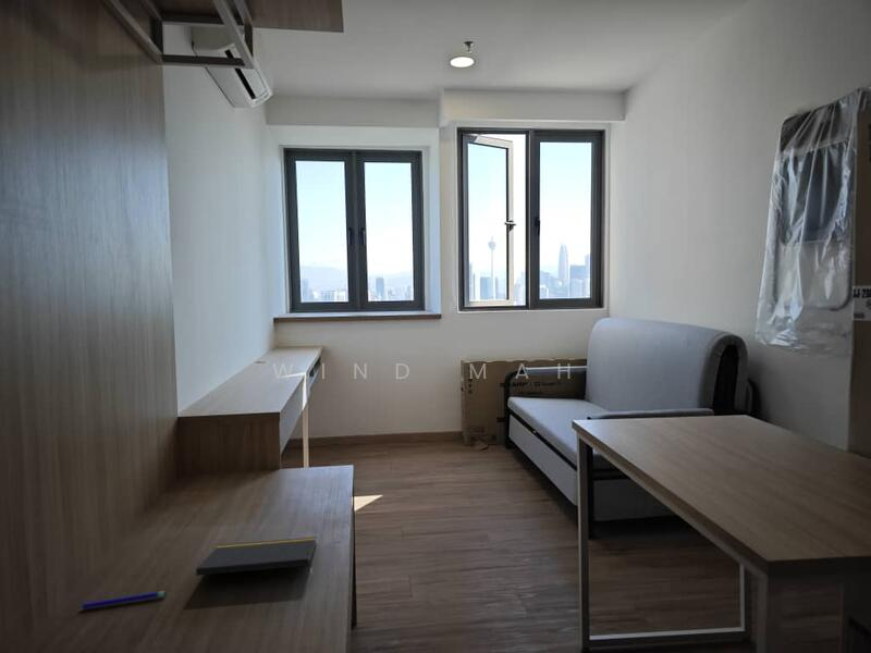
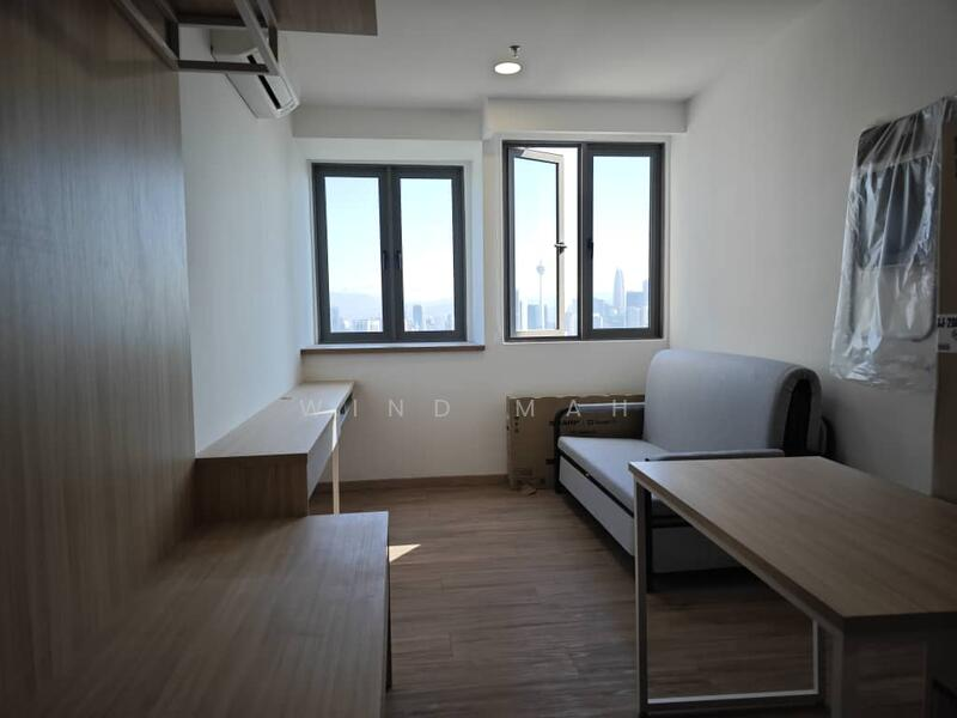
- notepad (261, 554)
- pen (125, 599)
